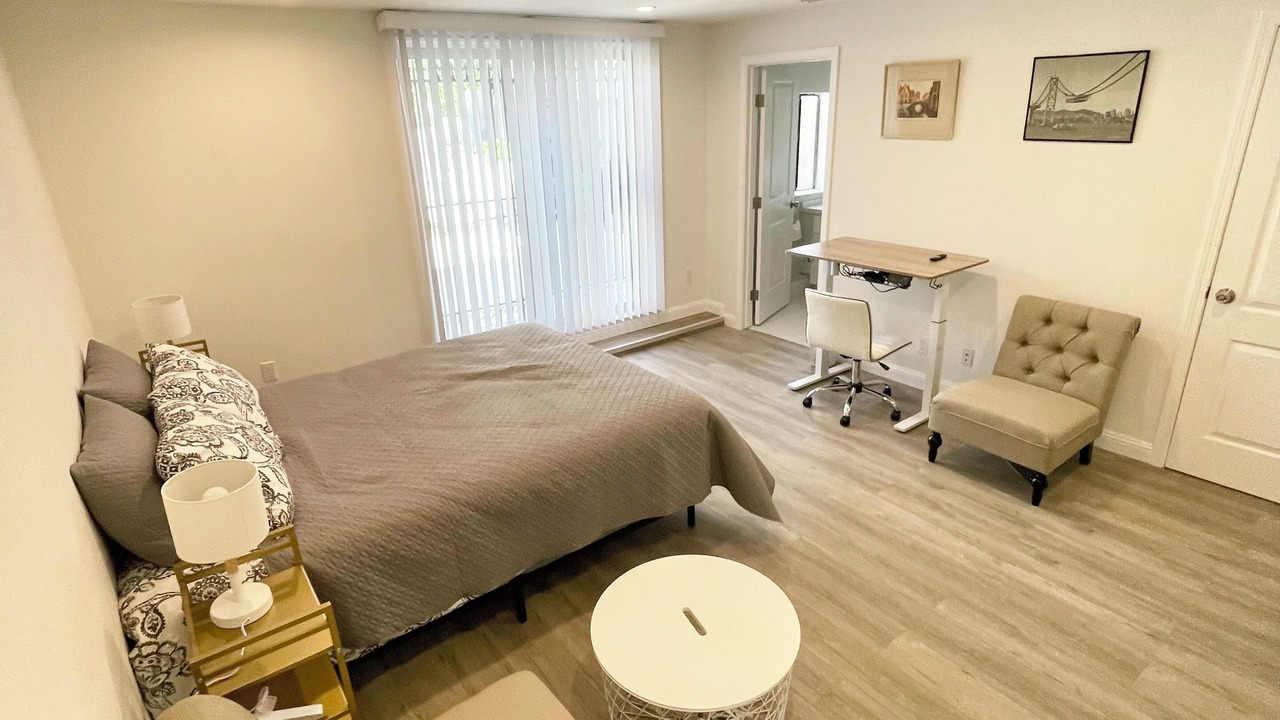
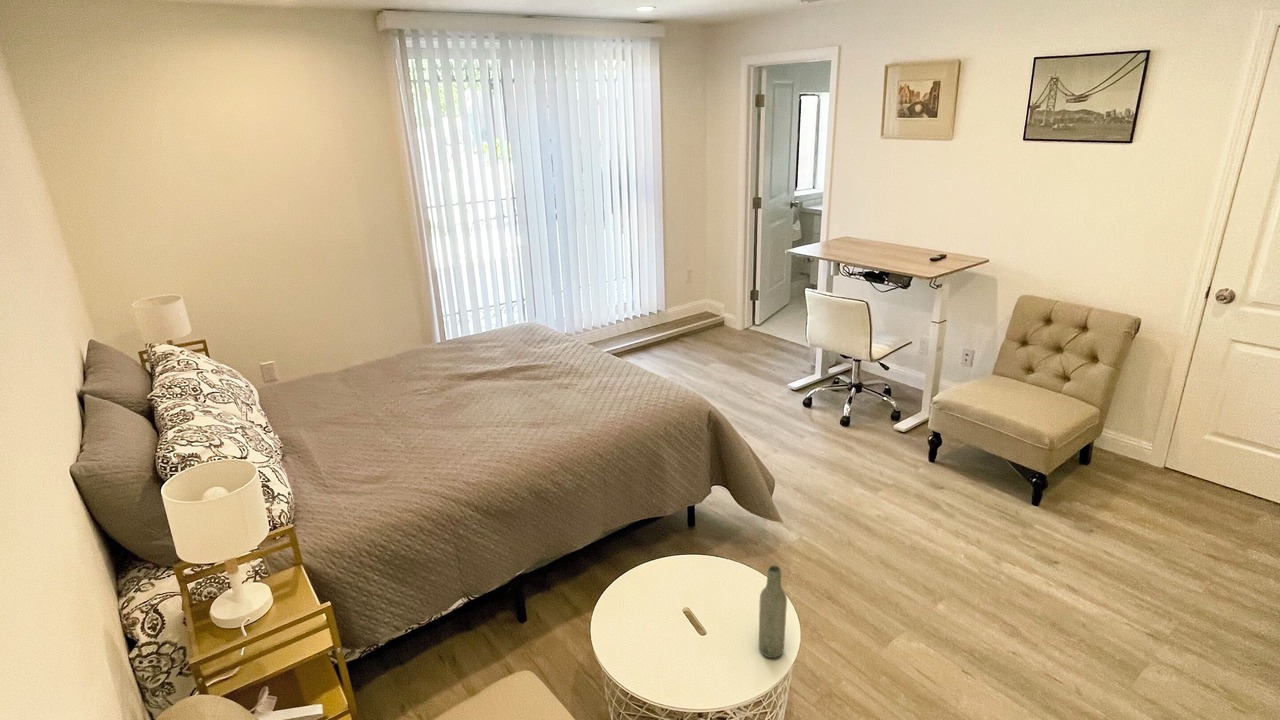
+ bottle (772, 610)
